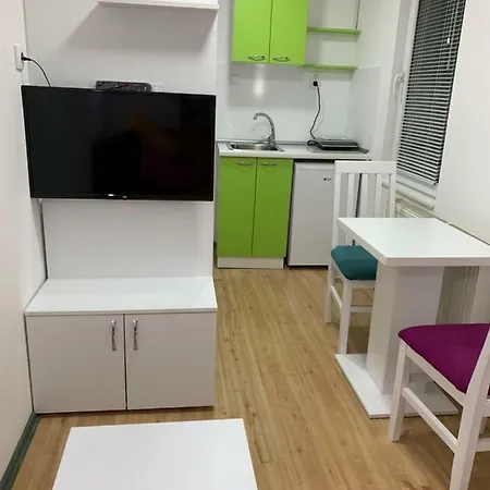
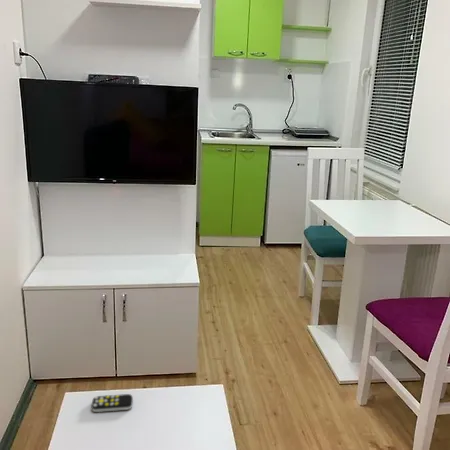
+ remote control (112, 402)
